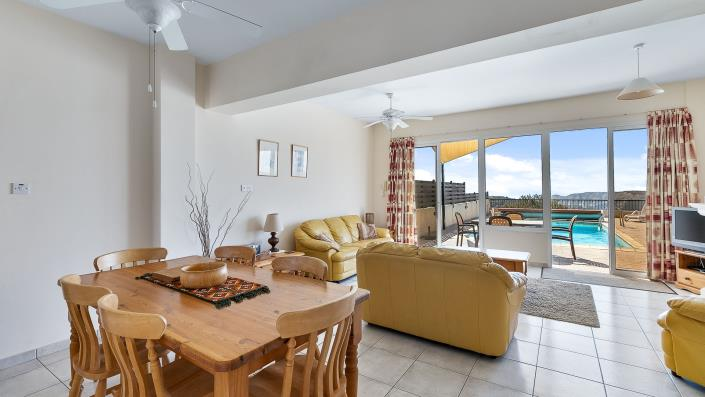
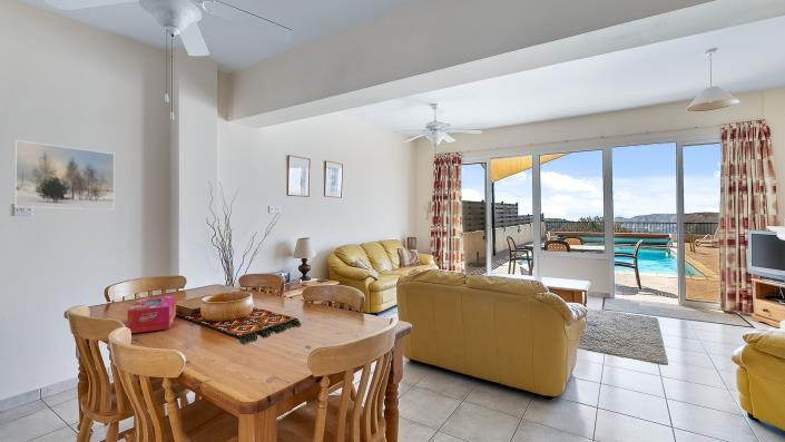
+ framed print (68, 177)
+ tissue box (154, 312)
